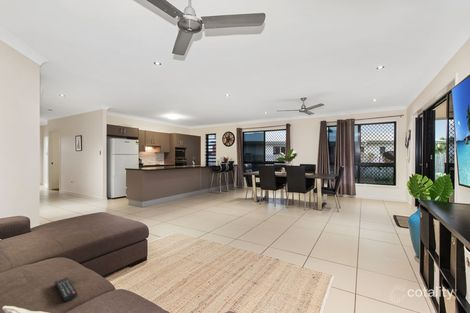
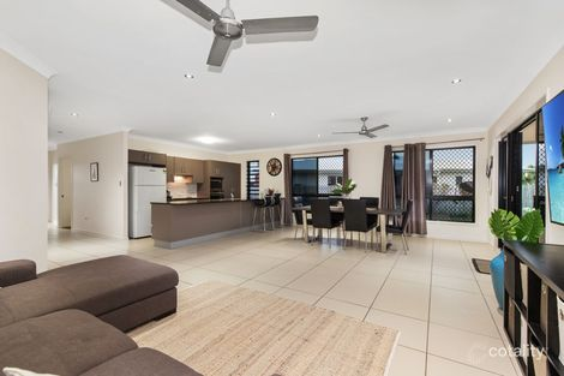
- remote control (65, 288)
